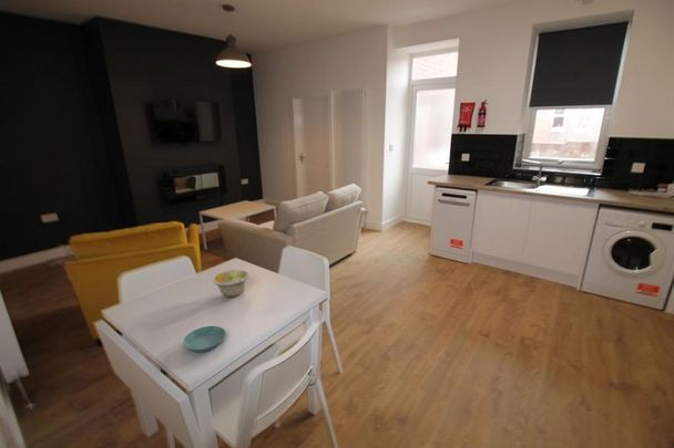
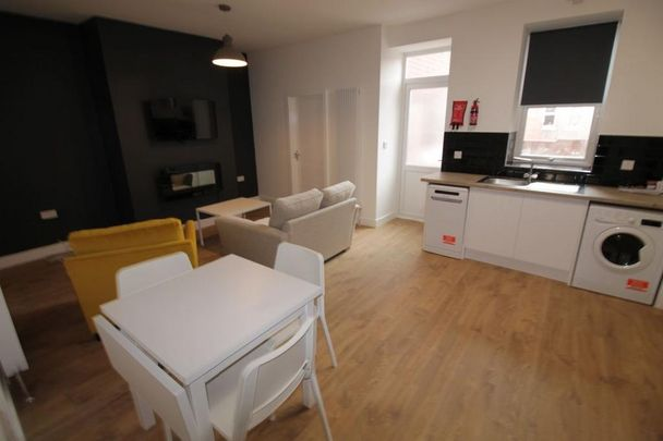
- saucer (205, 340)
- bowl (232, 284)
